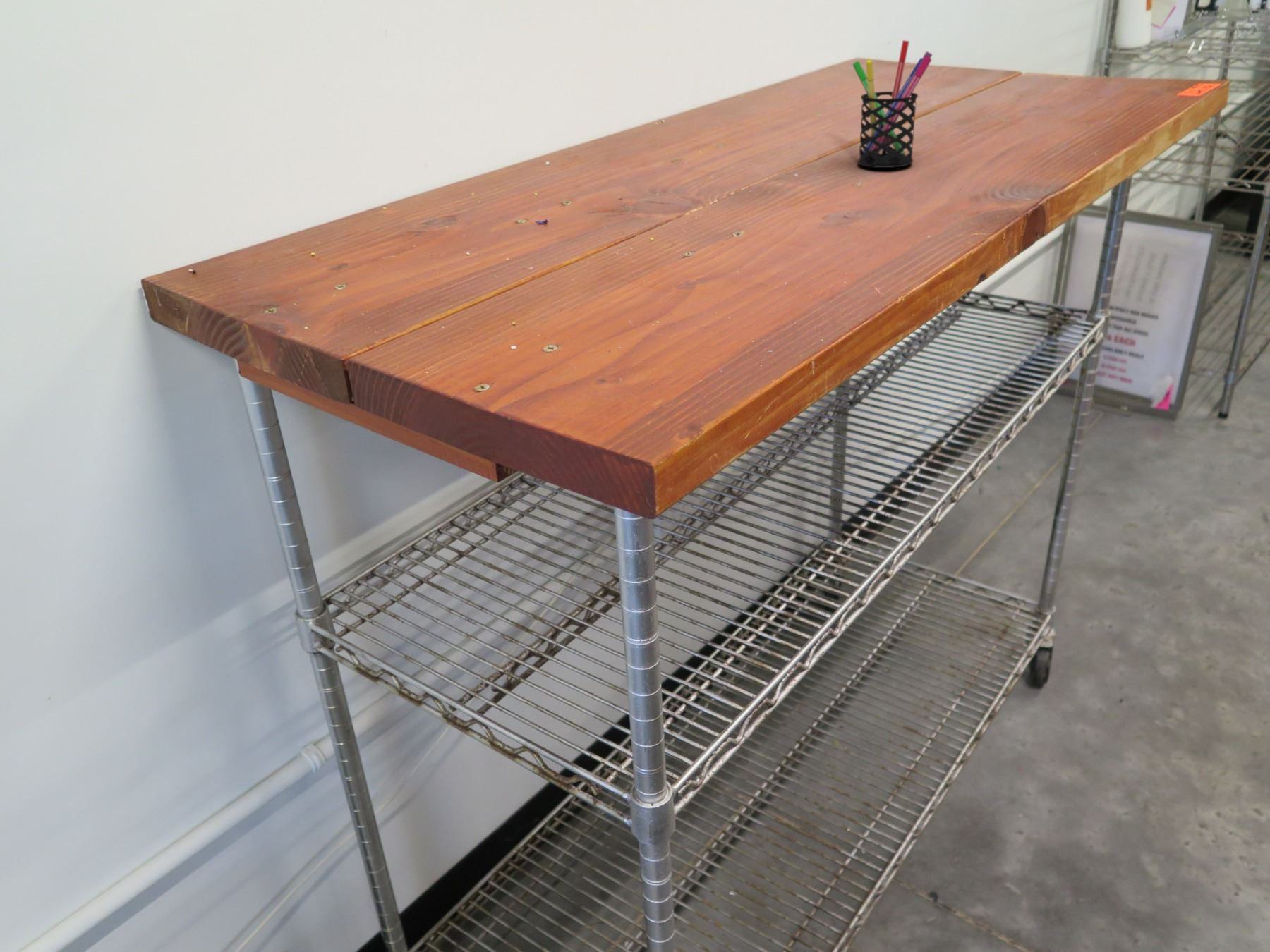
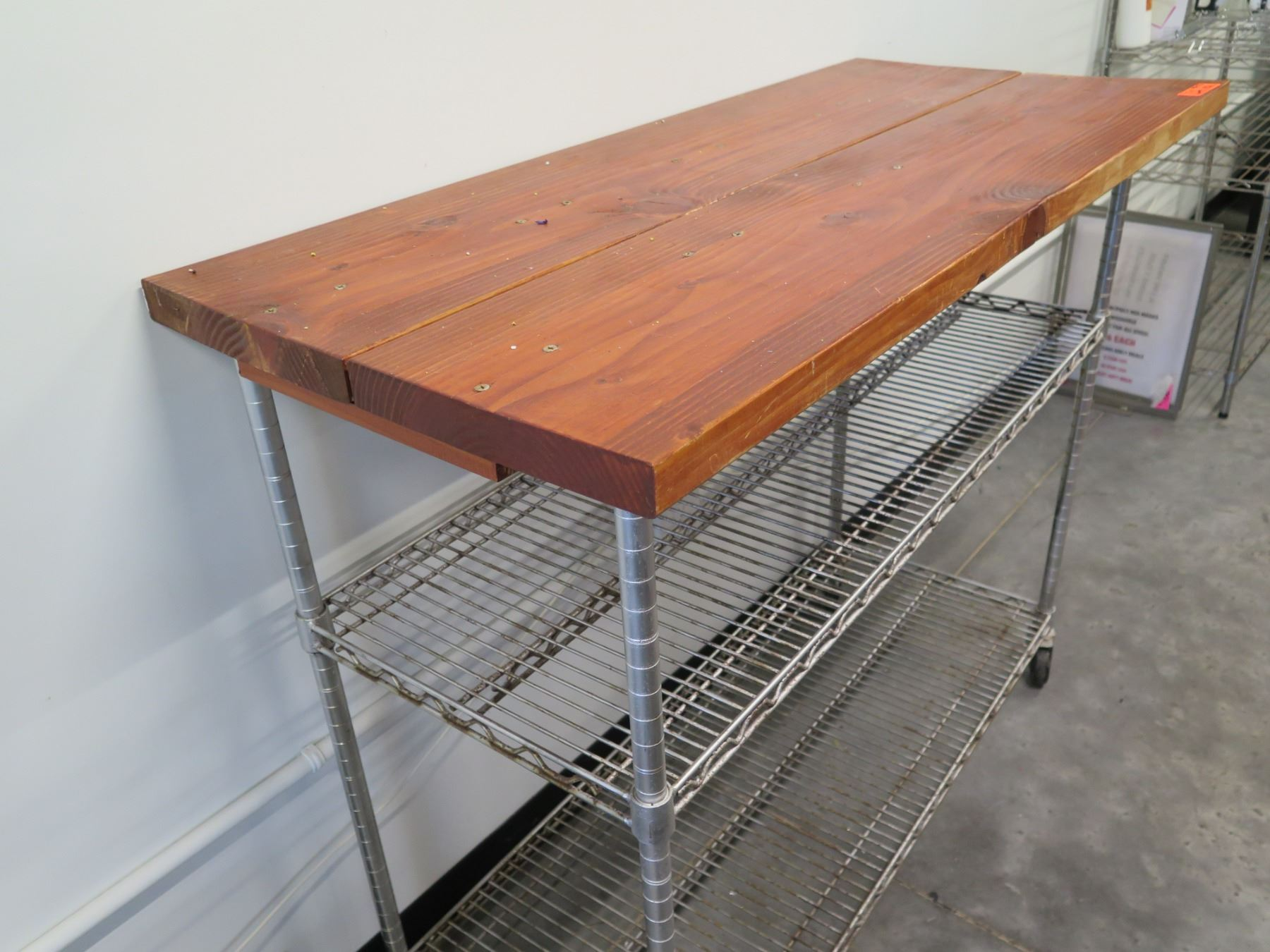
- pen holder (884, 103)
